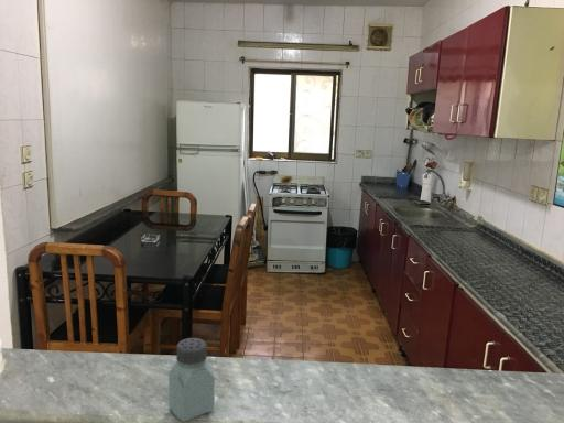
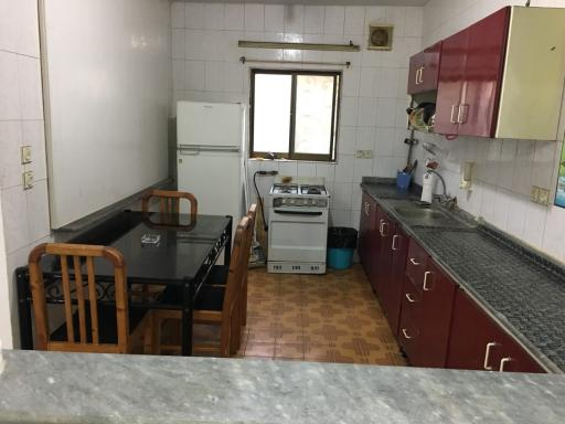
- saltshaker (191, 377)
